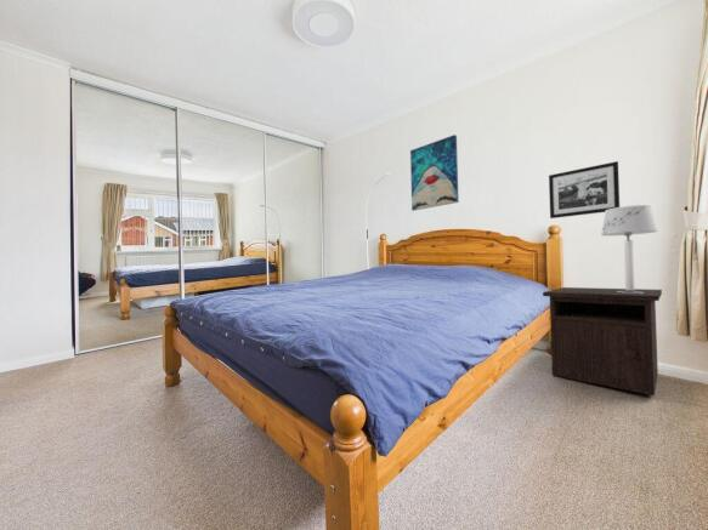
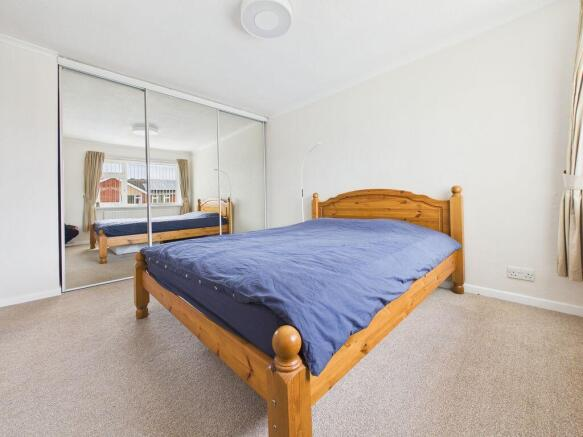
- table lamp (628, 250)
- nightstand (602, 332)
- wall art (432, 175)
- picture frame (582, 192)
